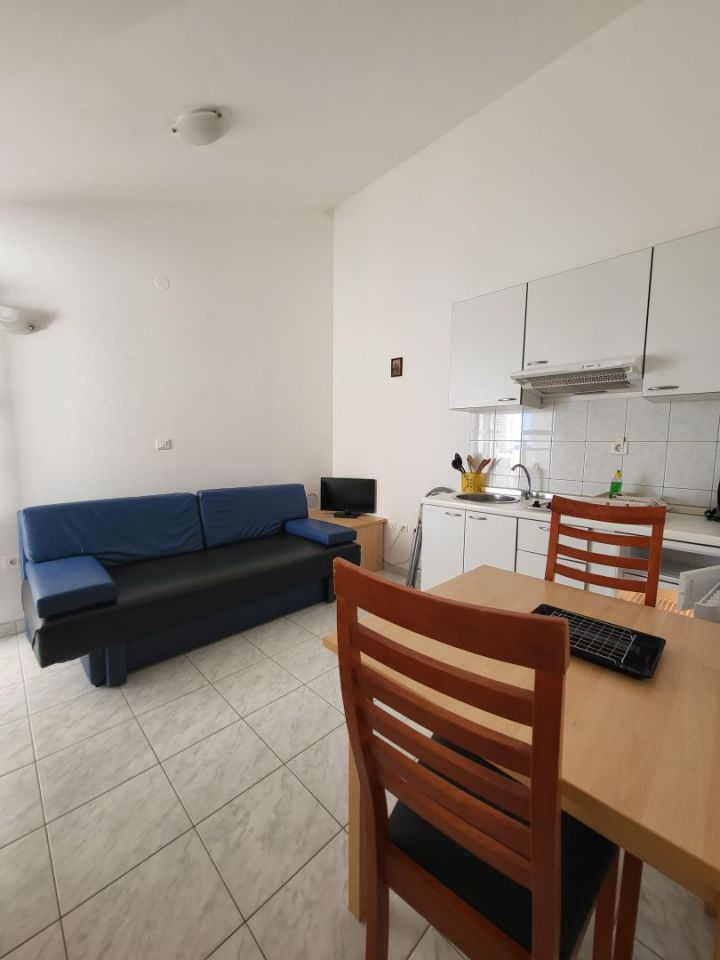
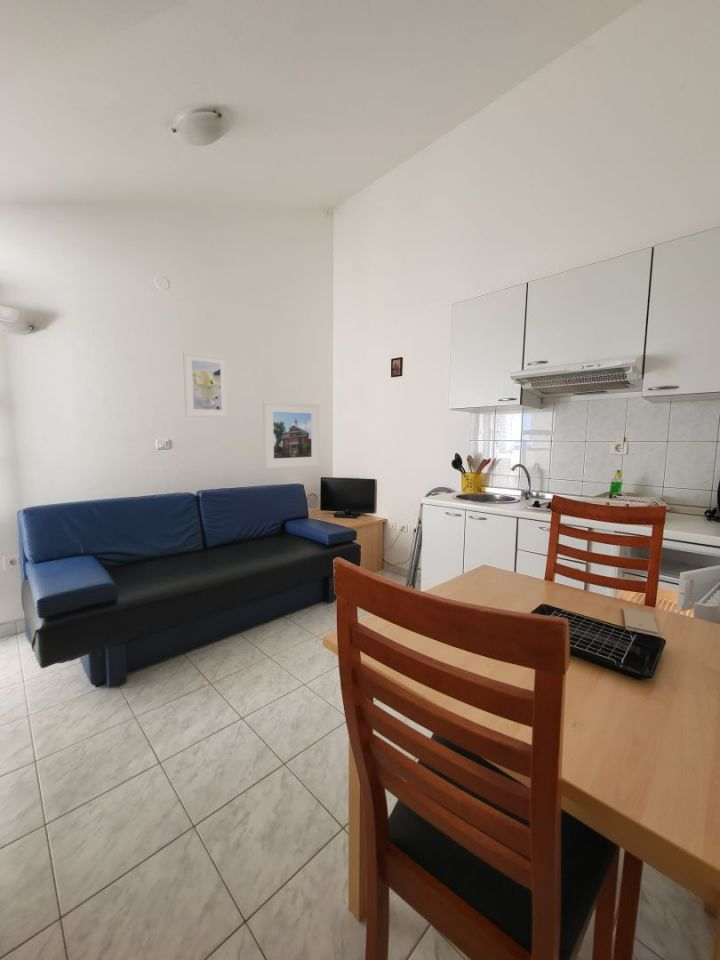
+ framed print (206, 385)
+ smartphone (639, 620)
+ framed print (292, 435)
